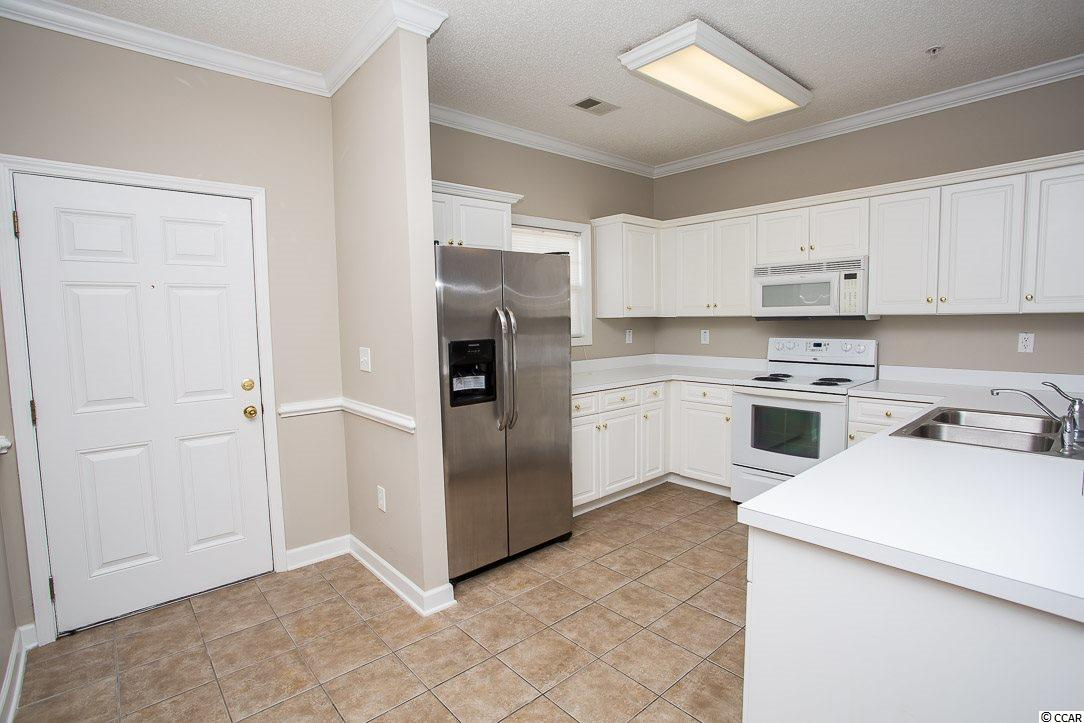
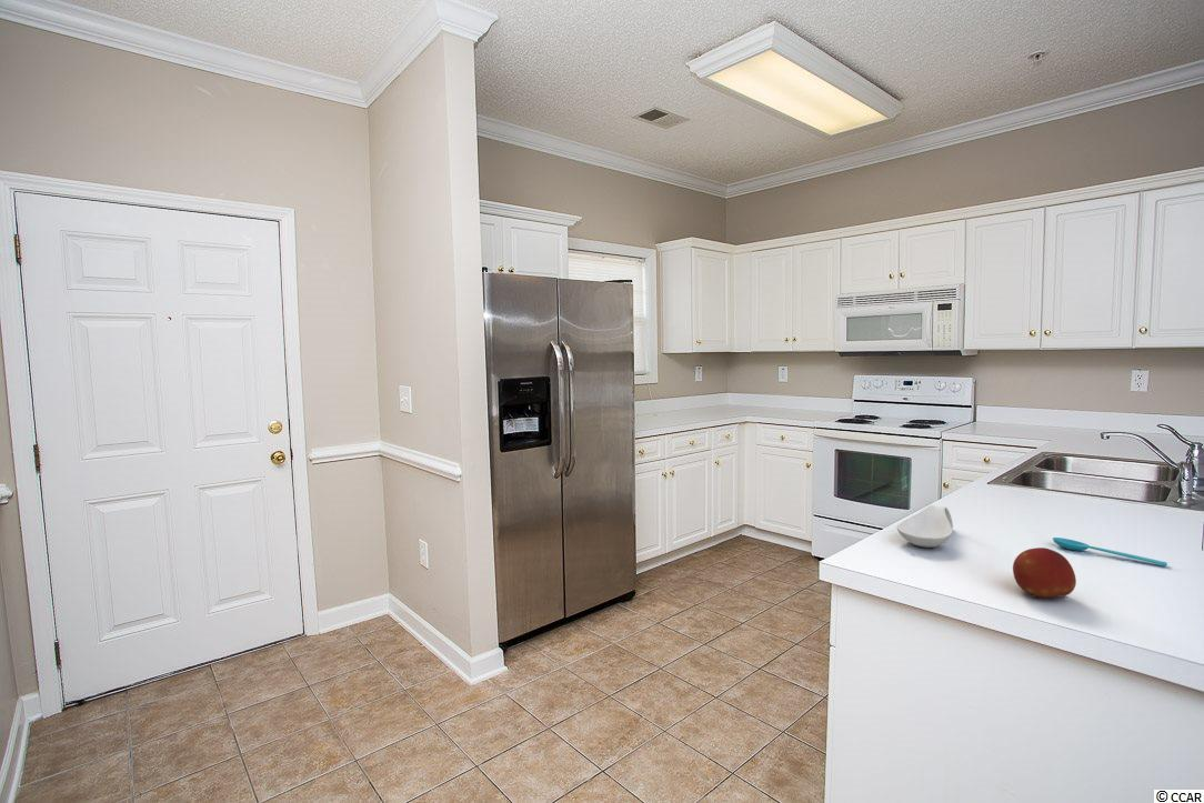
+ fruit (1043, 571)
+ spoon (1106, 550)
+ spoon rest (930, 524)
